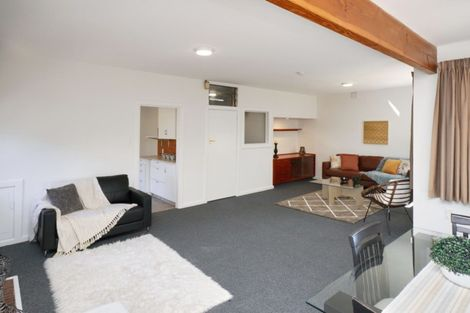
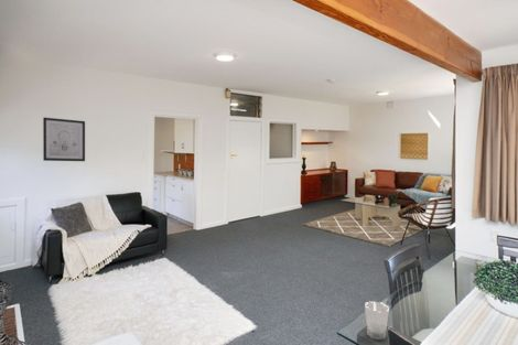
+ drinking glass (376, 321)
+ wall art (64, 140)
